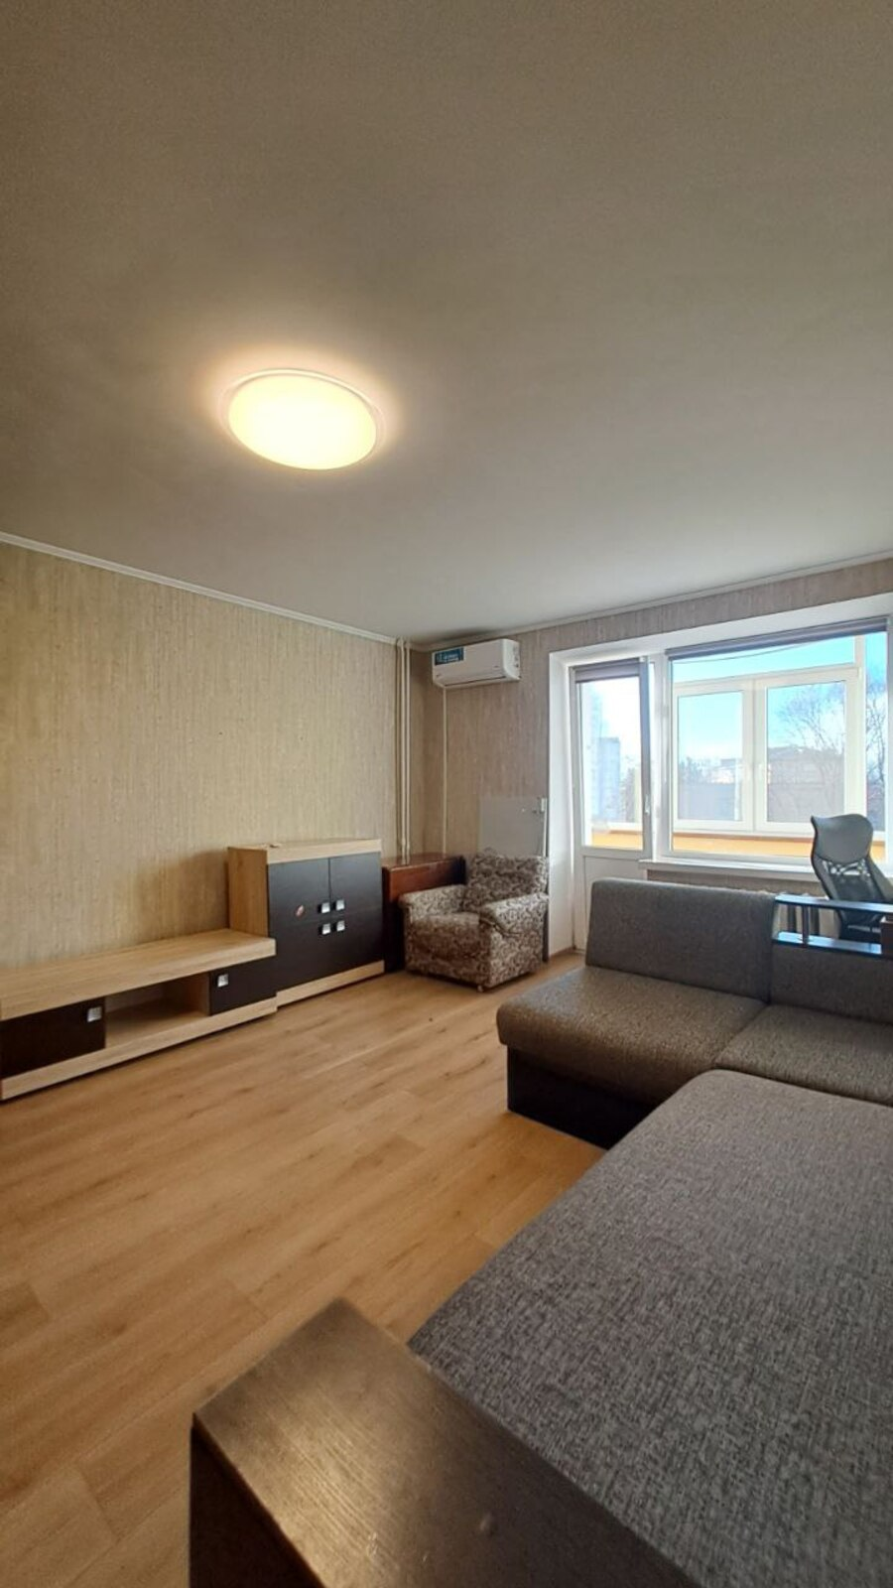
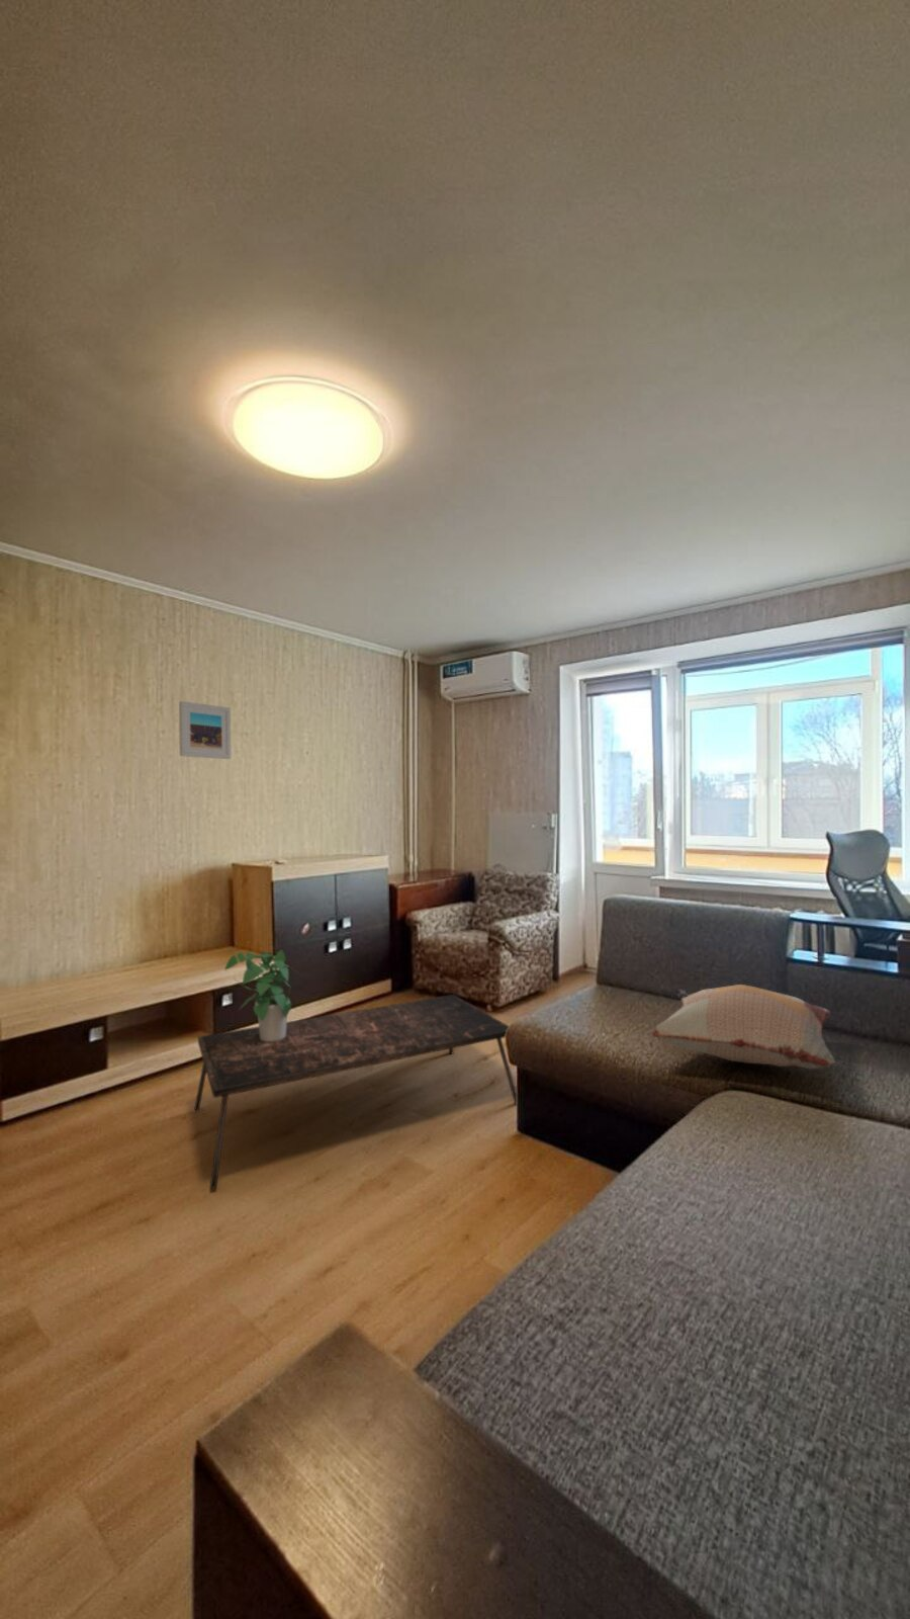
+ potted plant (264, 994)
+ coffee table (357, 1067)
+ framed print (206, 731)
+ decorative pillow (742, 1021)
